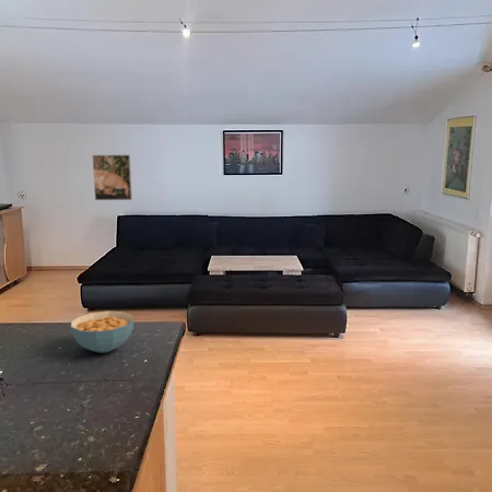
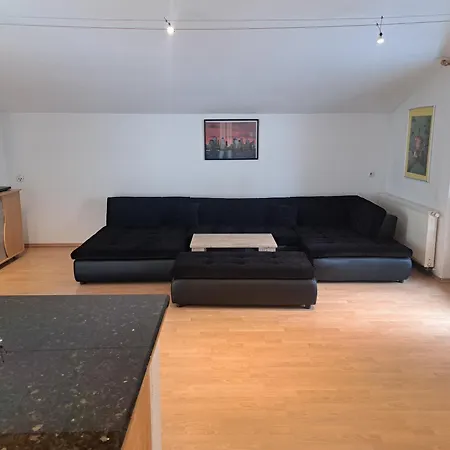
- cereal bowl (103, 335)
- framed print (112, 177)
